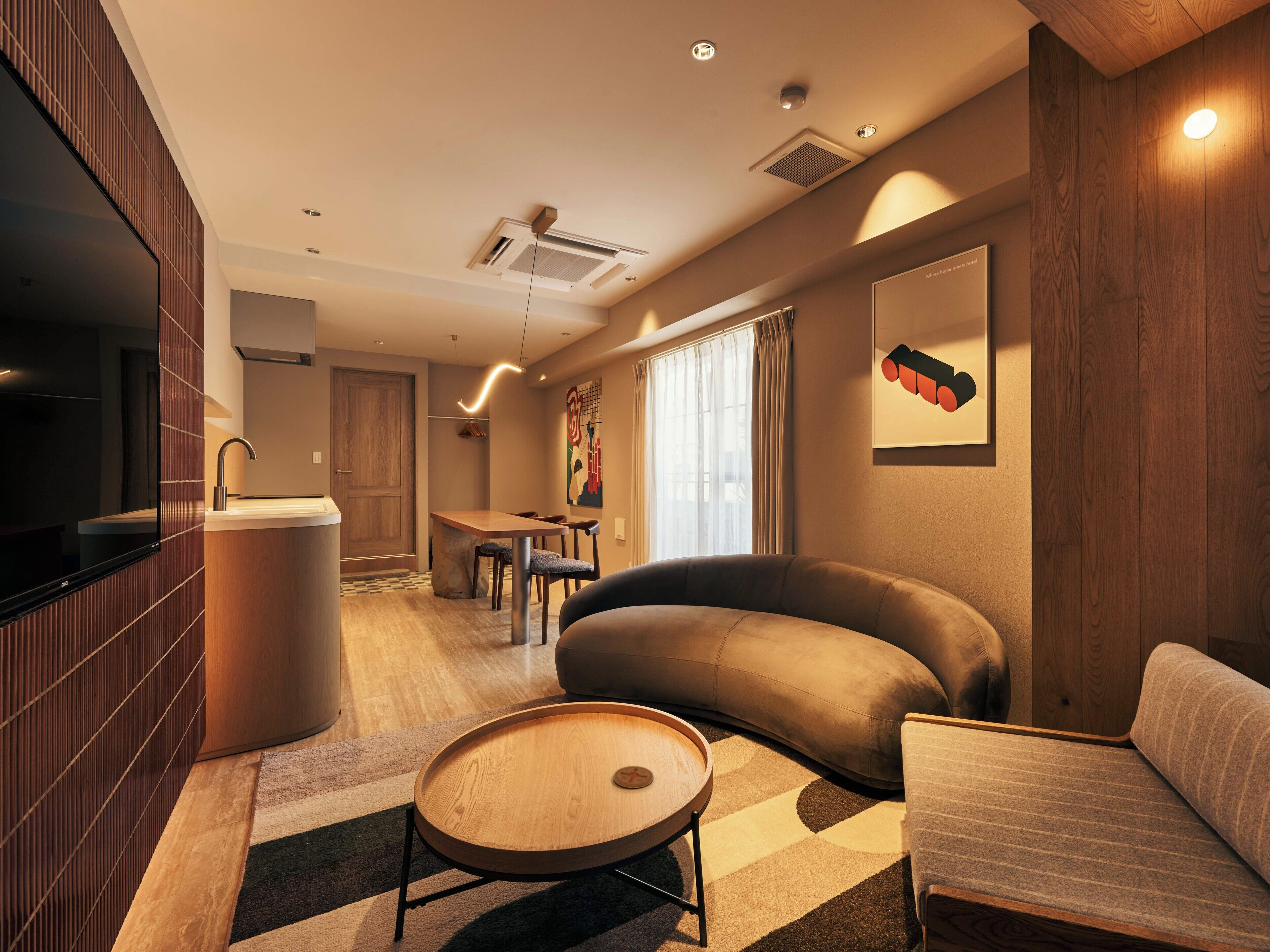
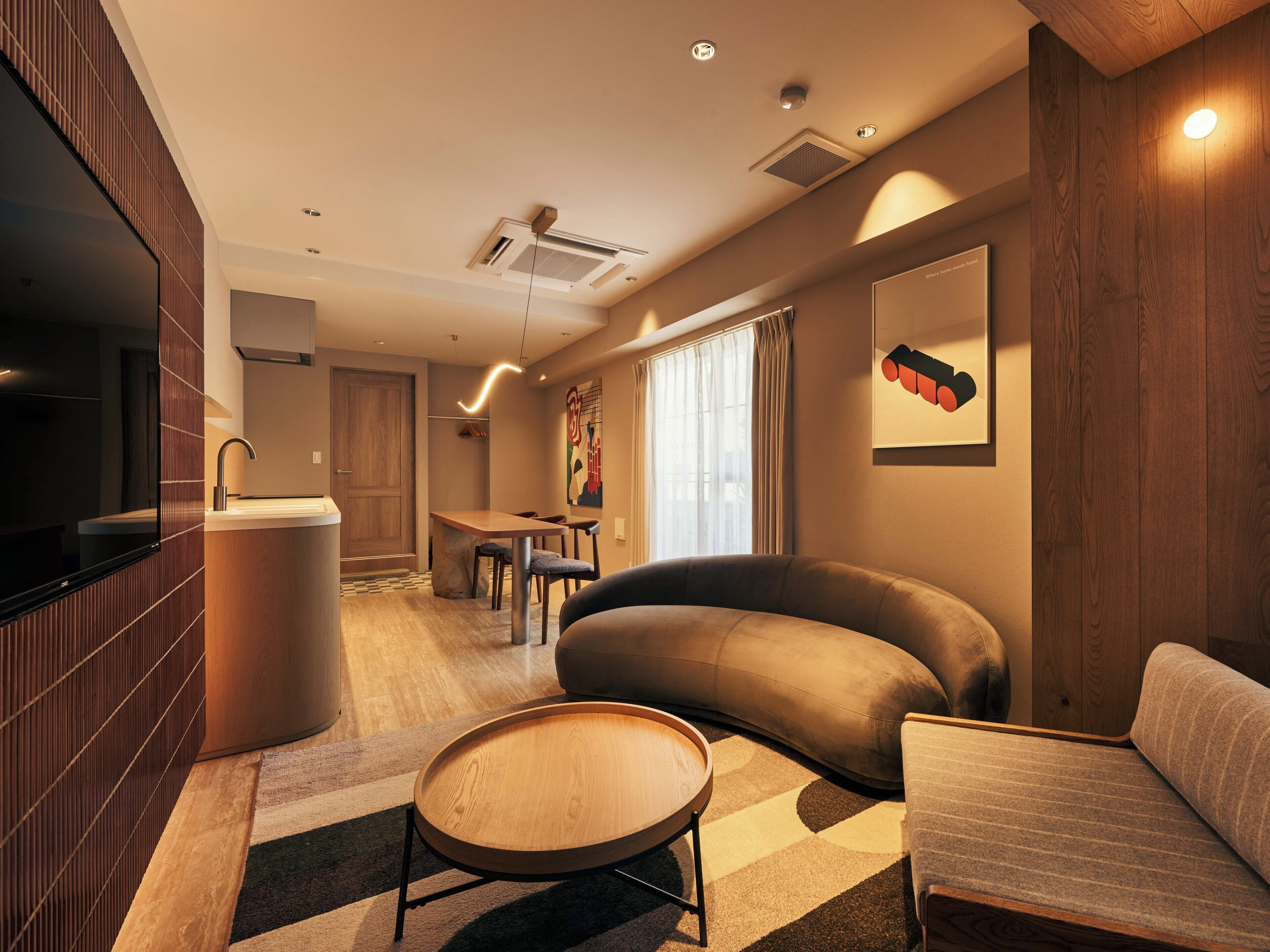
- coaster (633, 776)
